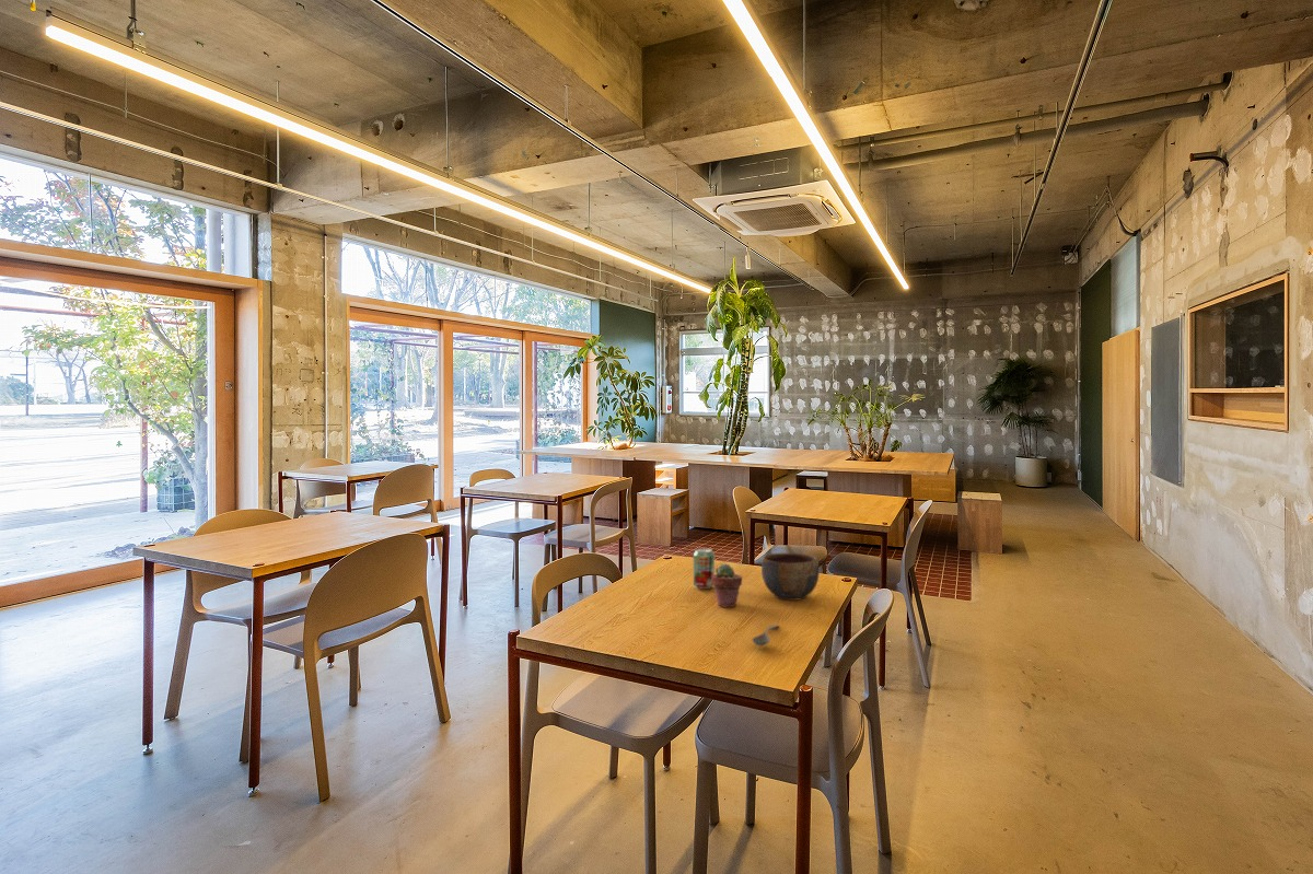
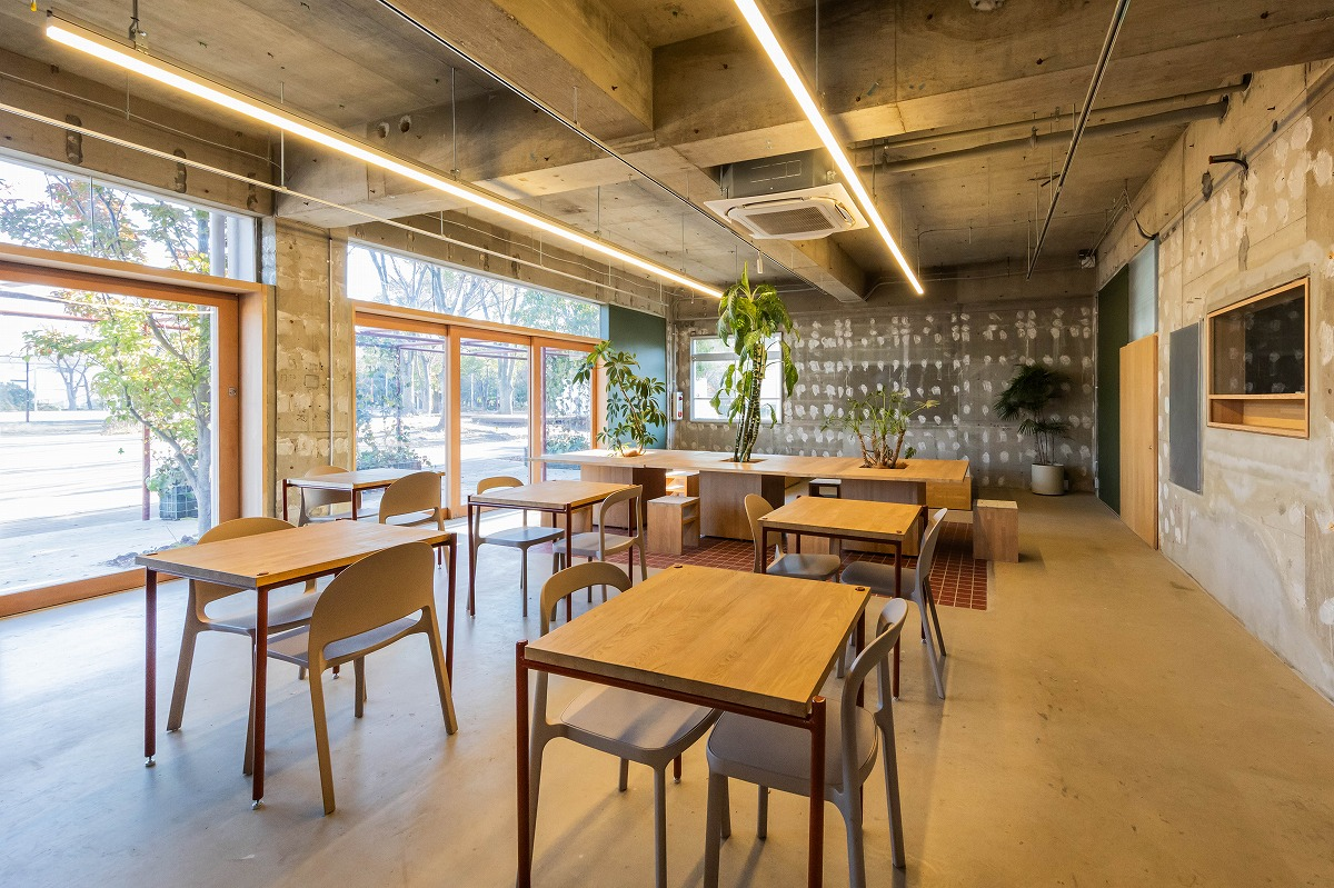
- beverage can (704, 568)
- soupspoon (766, 634)
- bowl (790, 576)
- potted succulent (727, 584)
